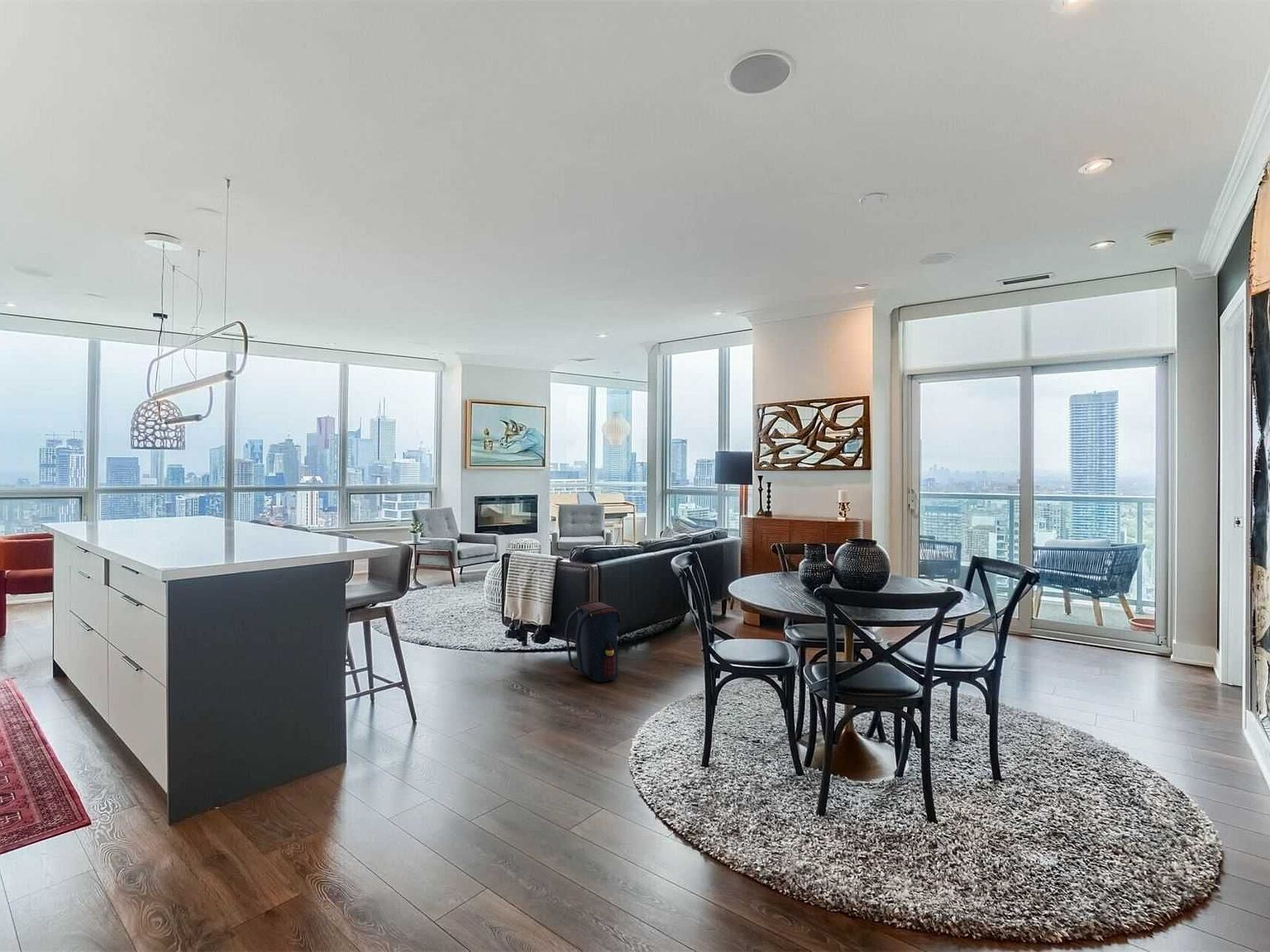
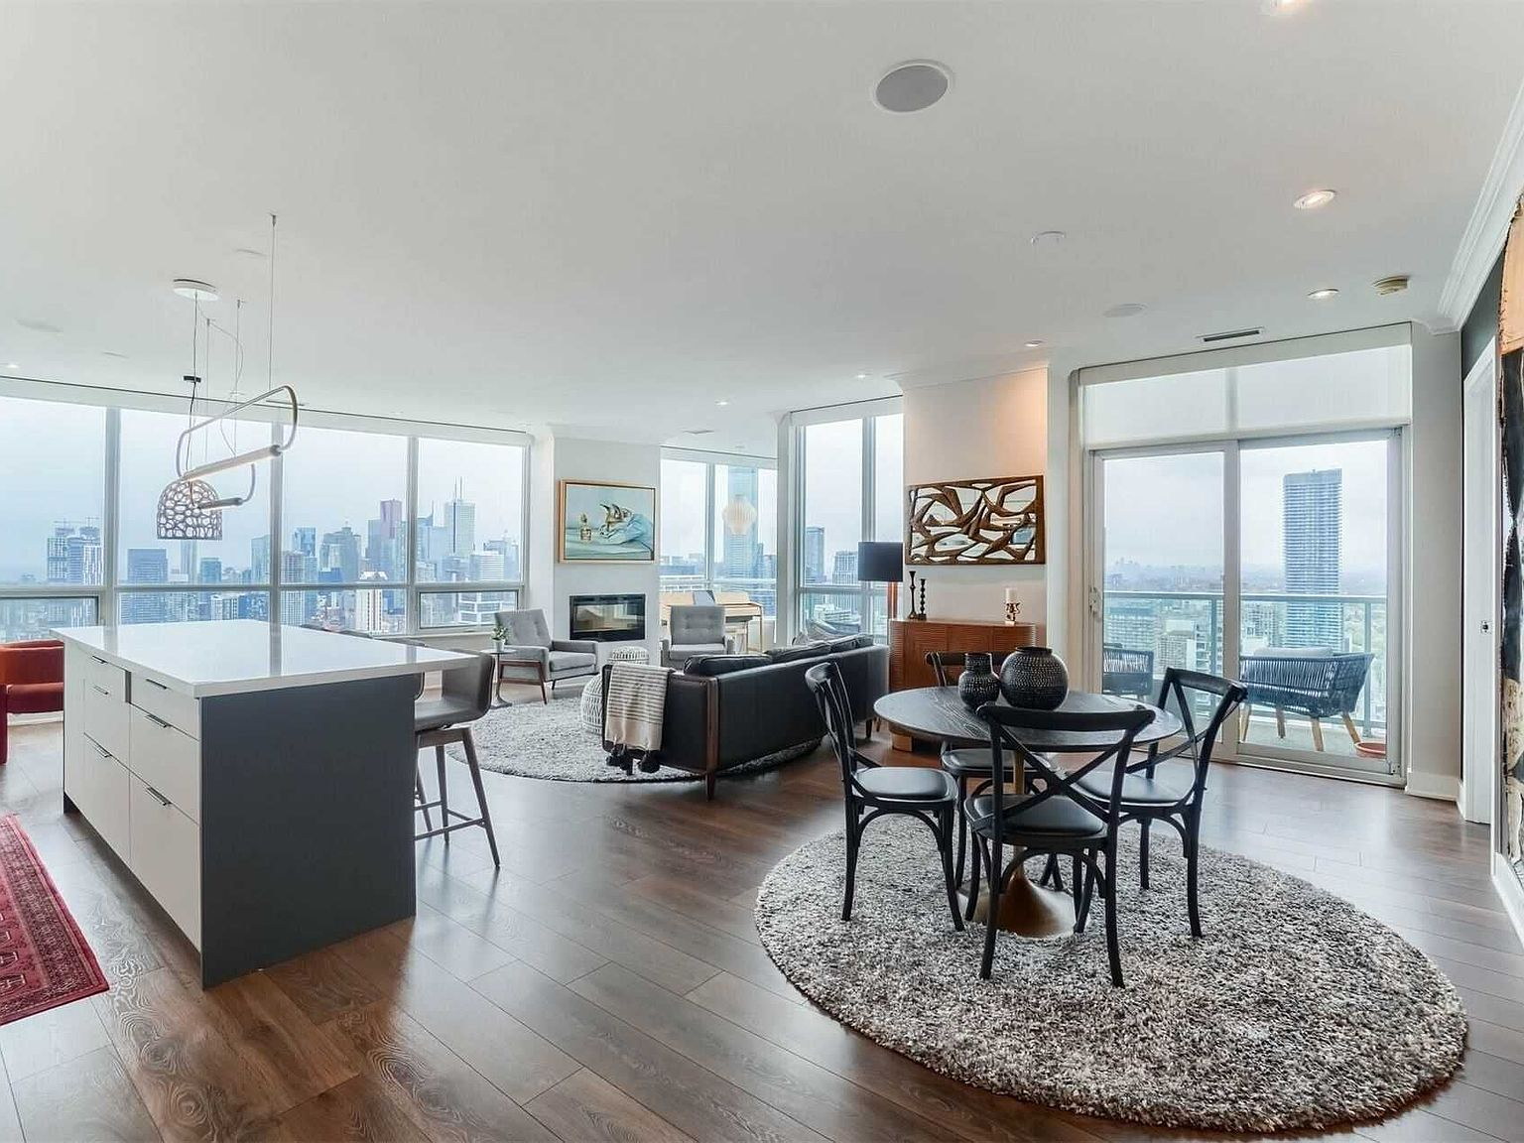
- satchel (593, 641)
